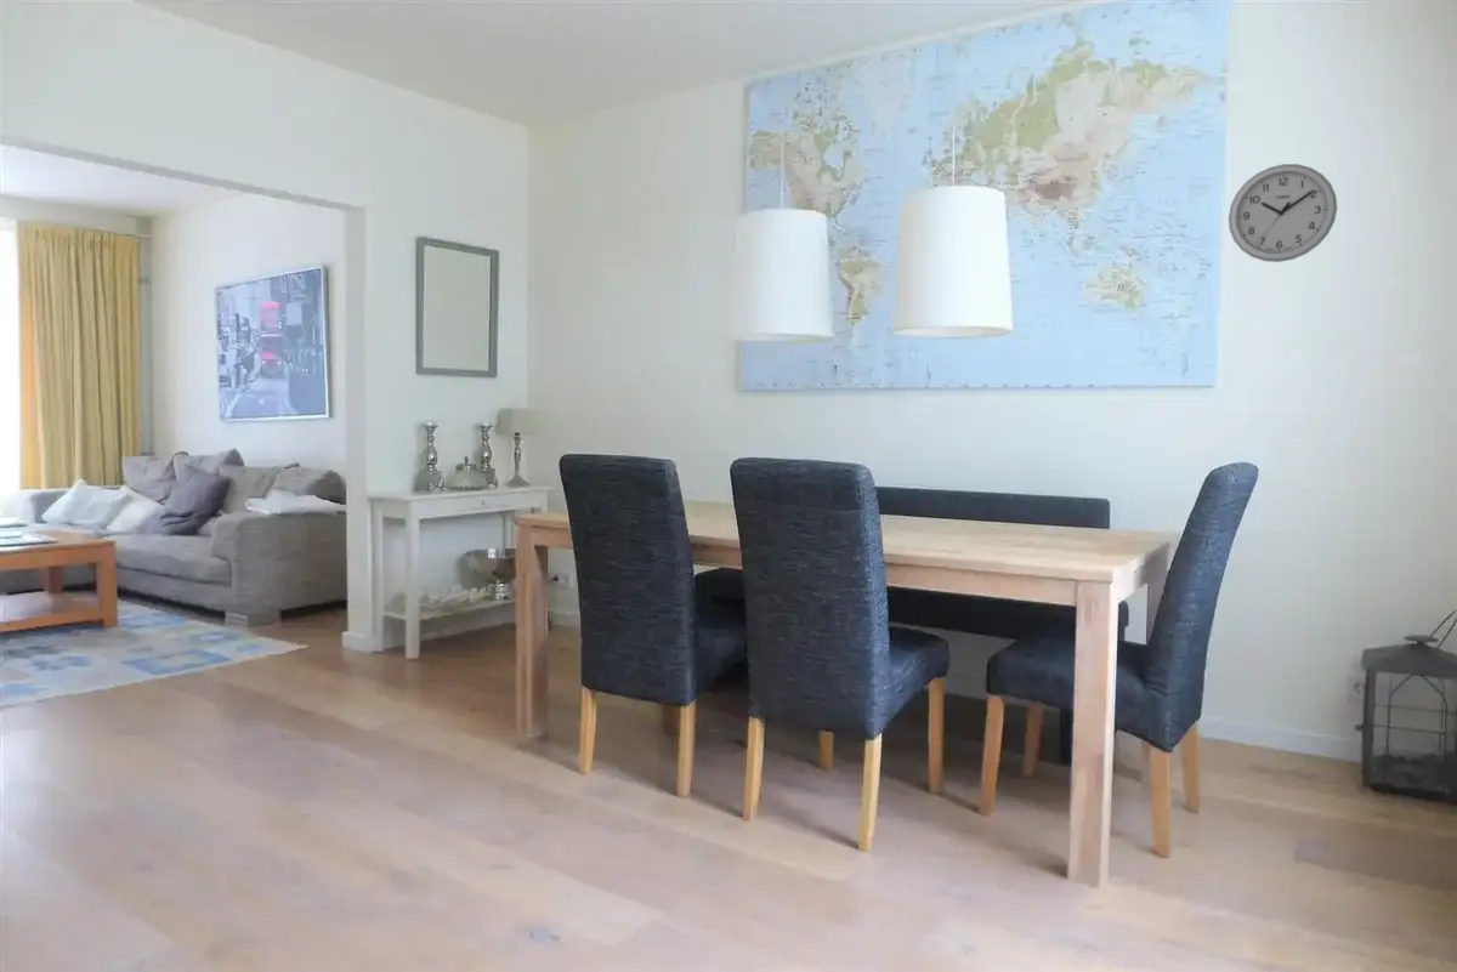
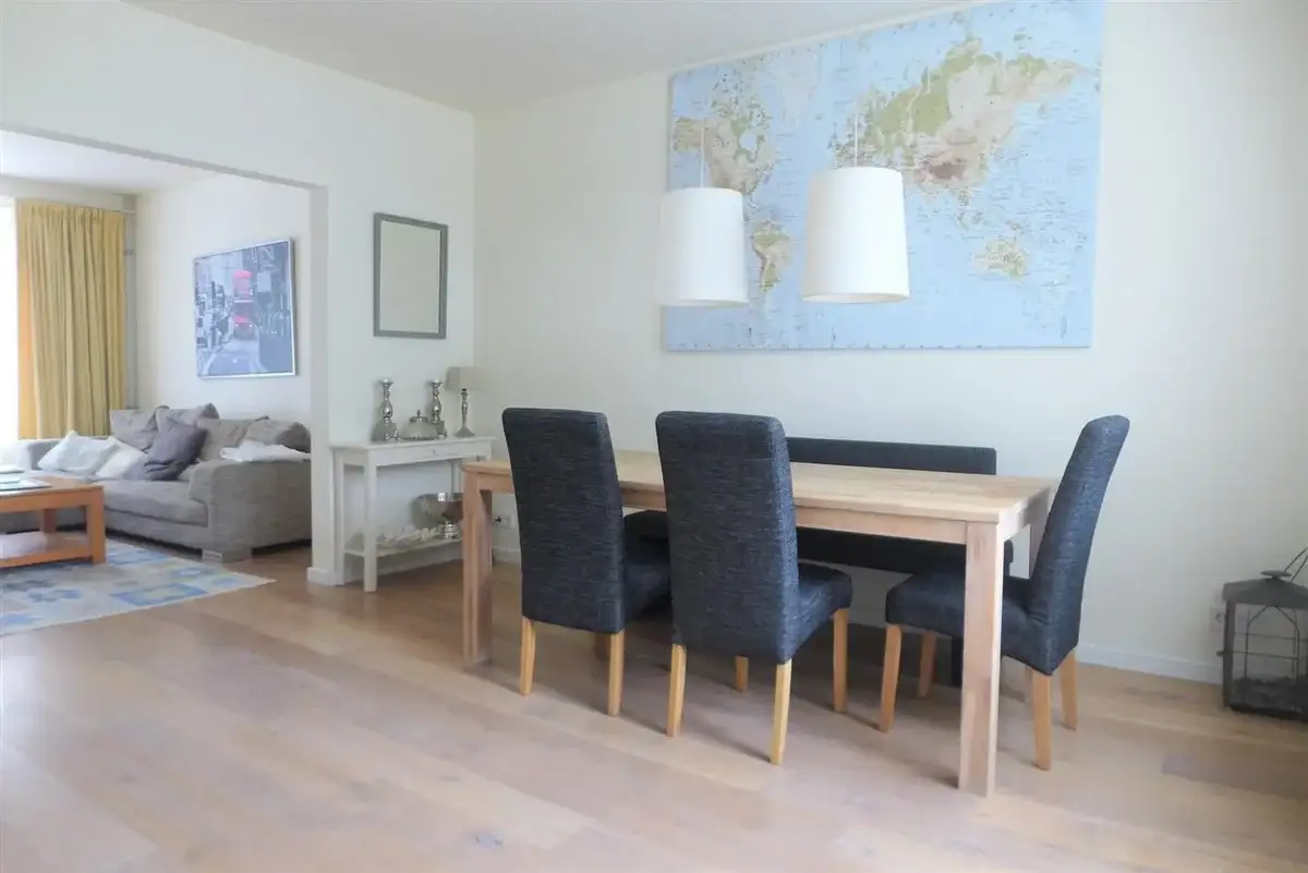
- wall clock (1281, 212)
